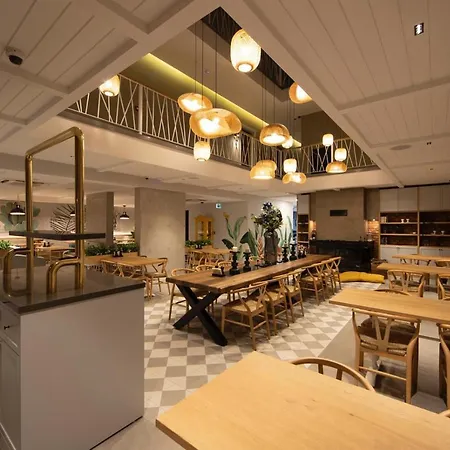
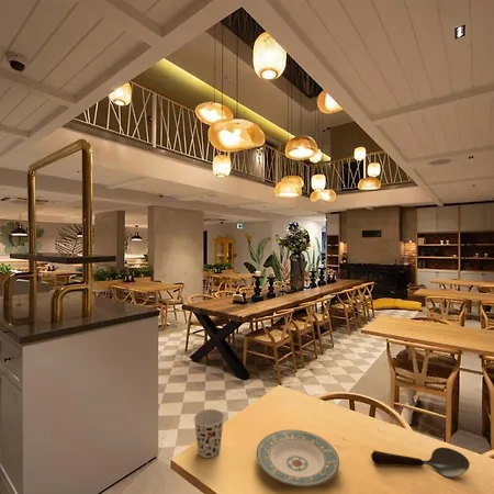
+ cup (209, 434)
+ plate (296, 459)
+ spoon (418, 459)
